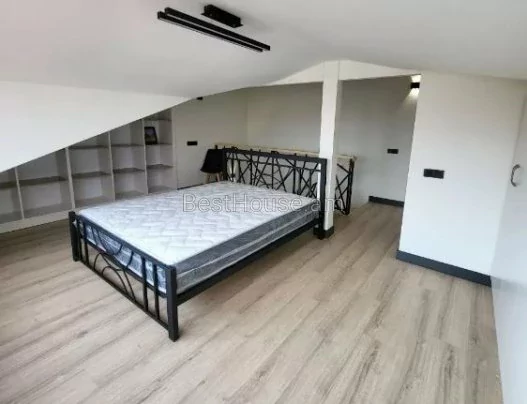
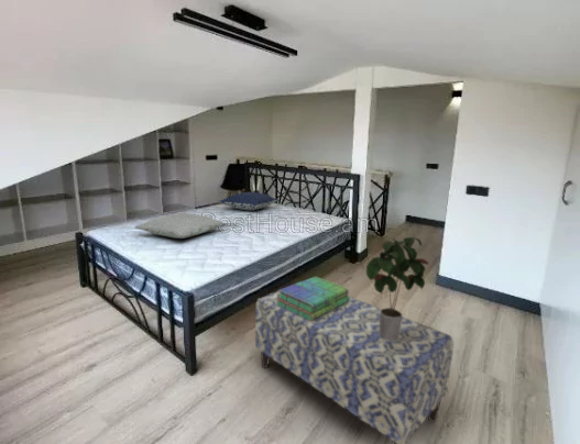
+ pillow (182, 224)
+ potted plant (396, 288)
+ stack of books (314, 296)
+ pillow (249, 200)
+ bench (342, 354)
